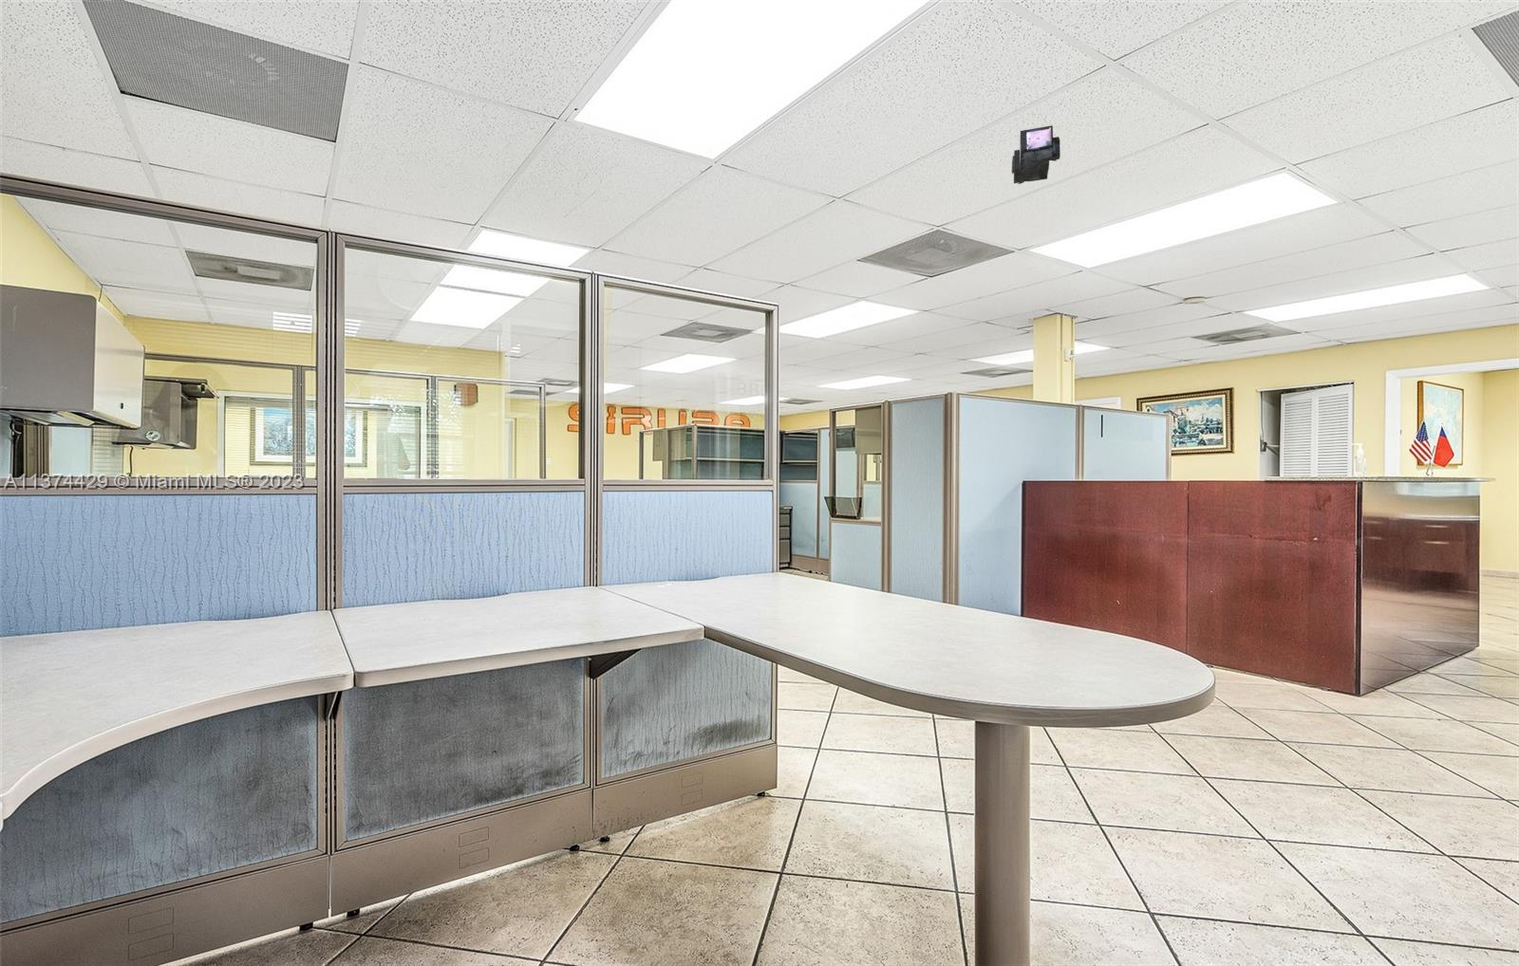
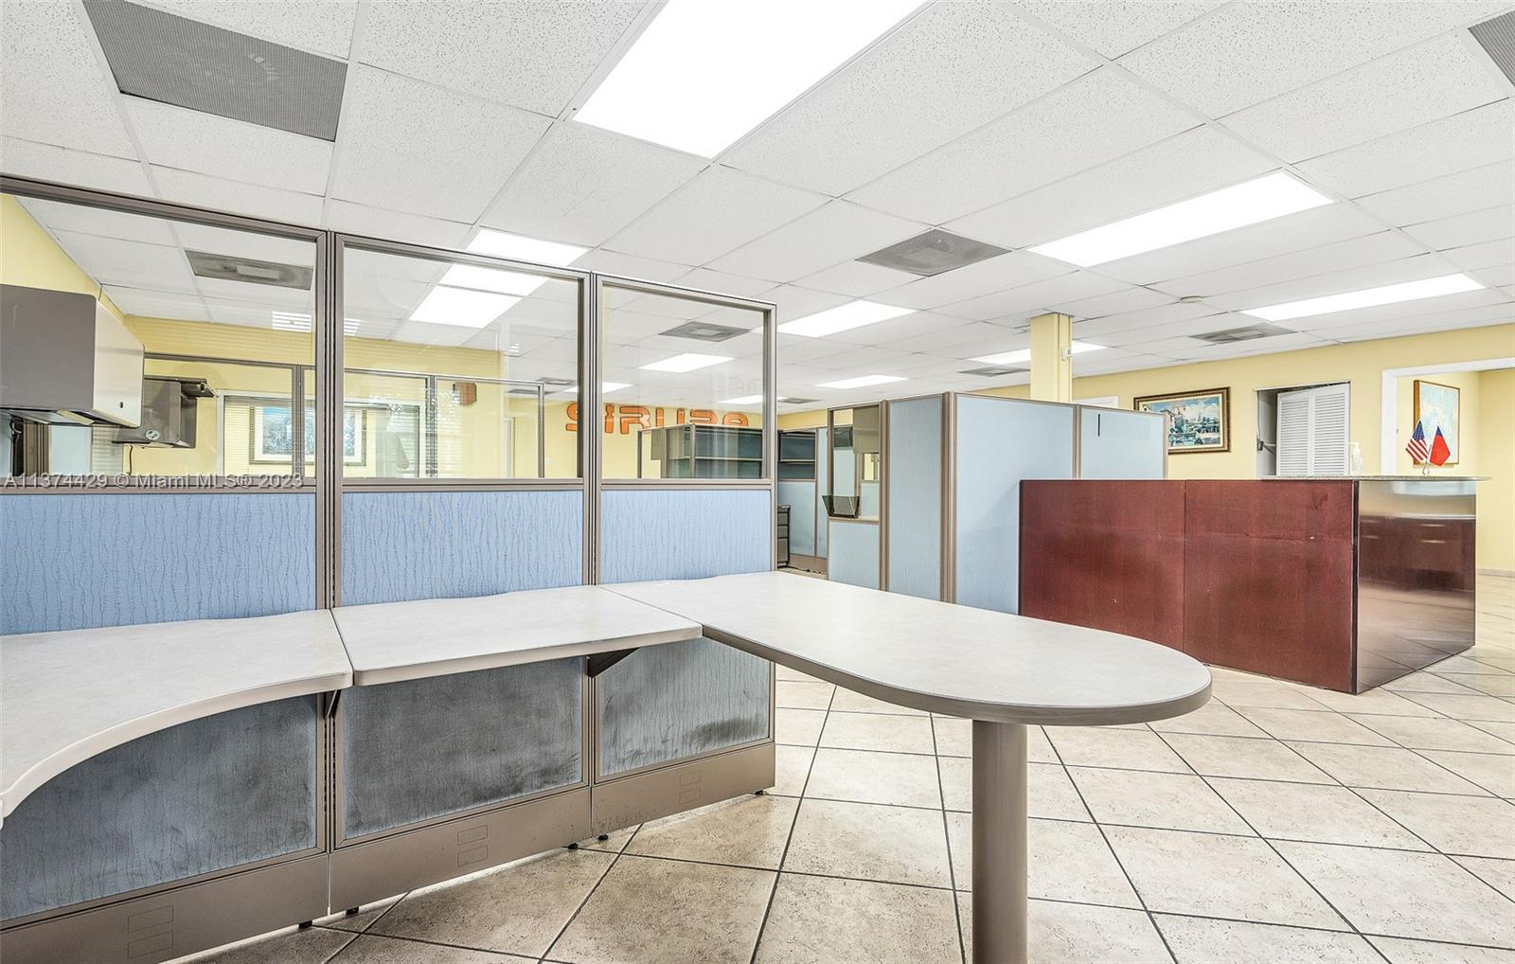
- security camera (1035, 155)
